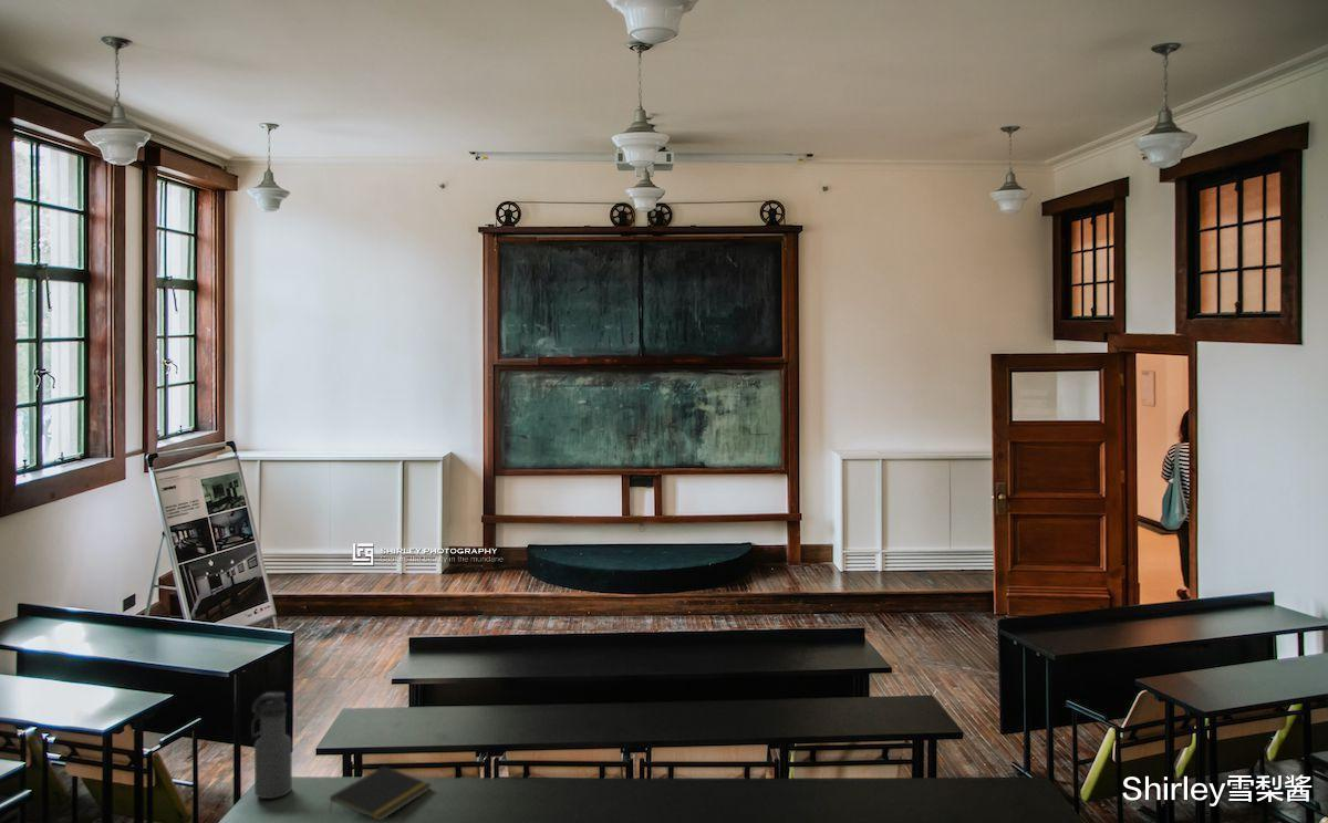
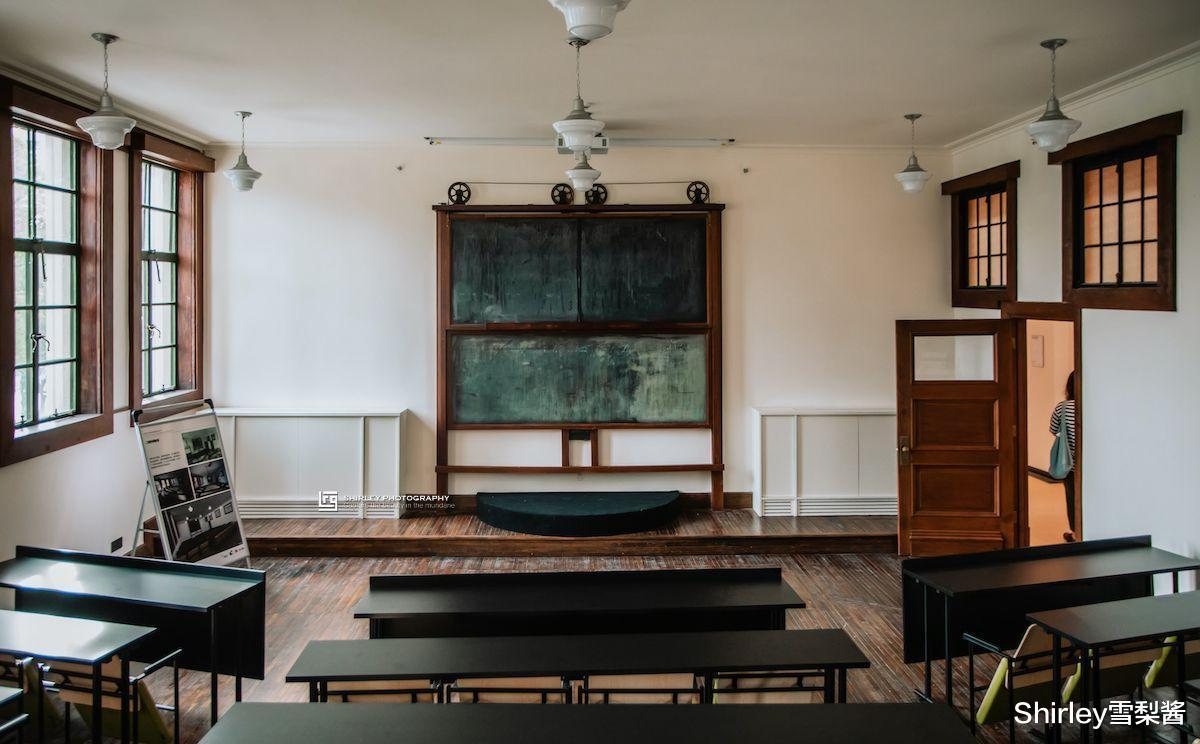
- notepad (382, 792)
- water bottle (272, 743)
